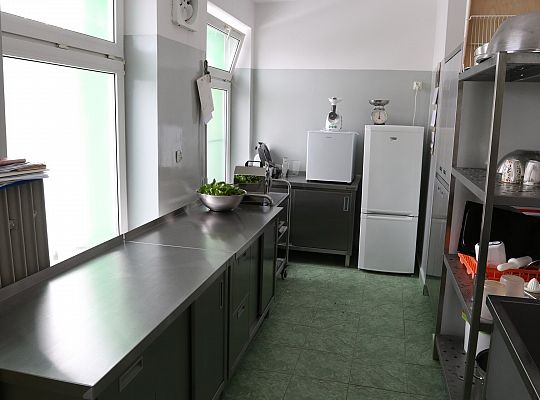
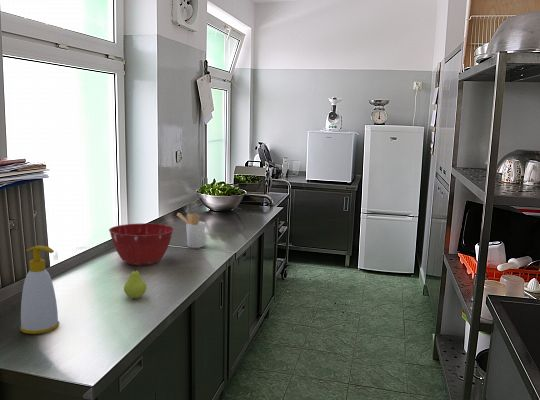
+ fruit (135, 282)
+ utensil holder (190, 229)
+ soap bottle (38, 287)
+ mixing bowl (142, 245)
